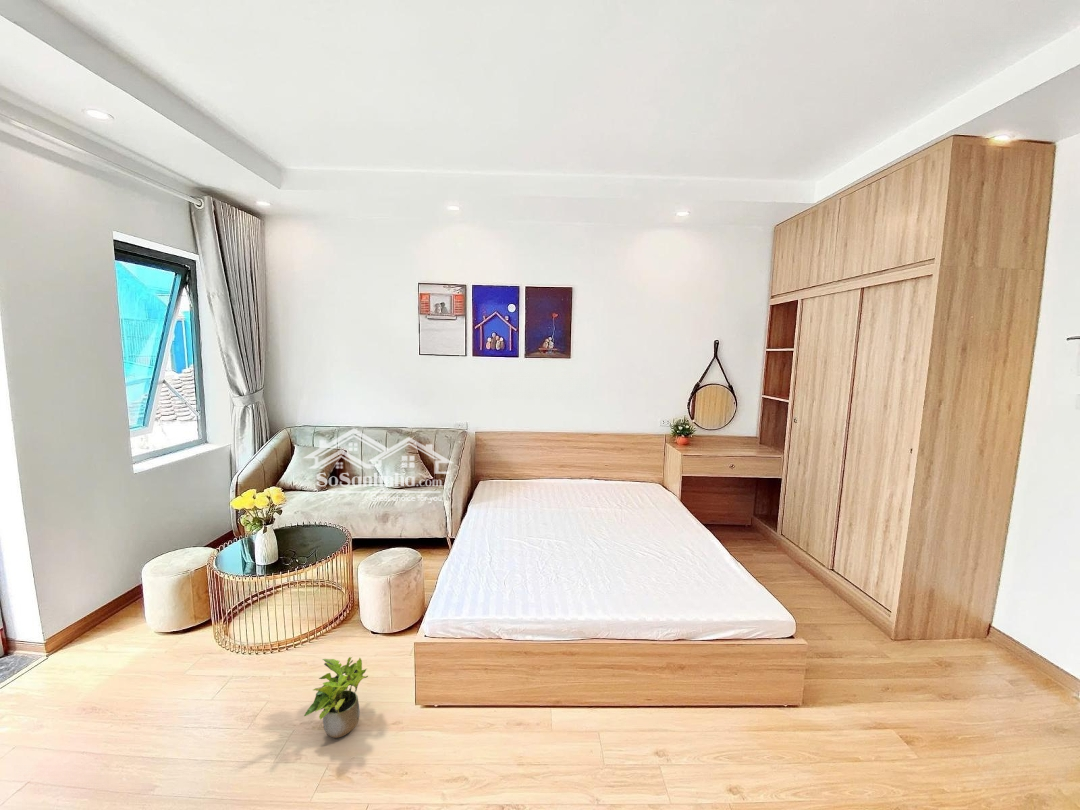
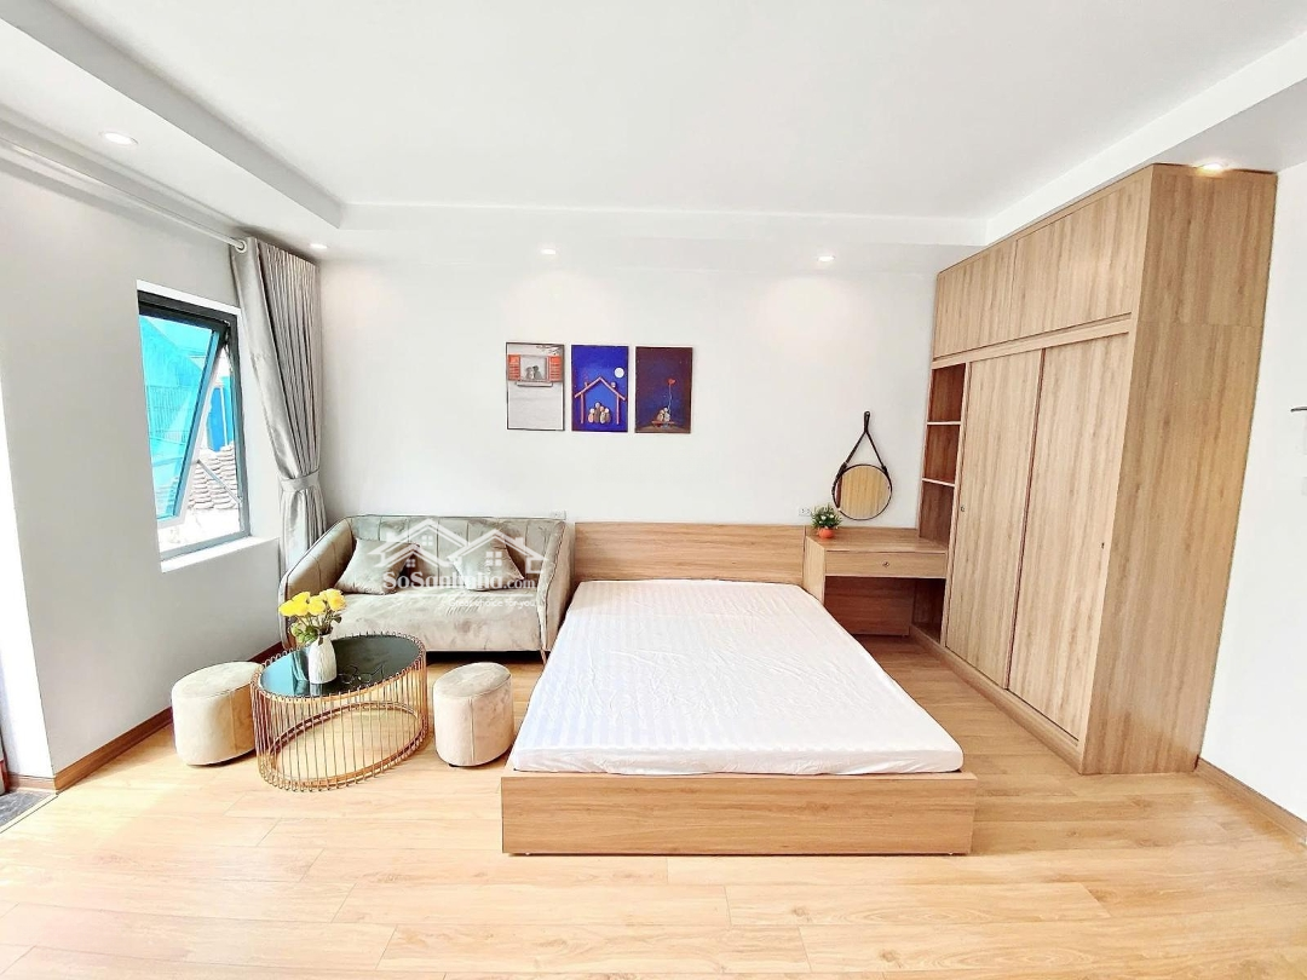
- potted plant (337, 696)
